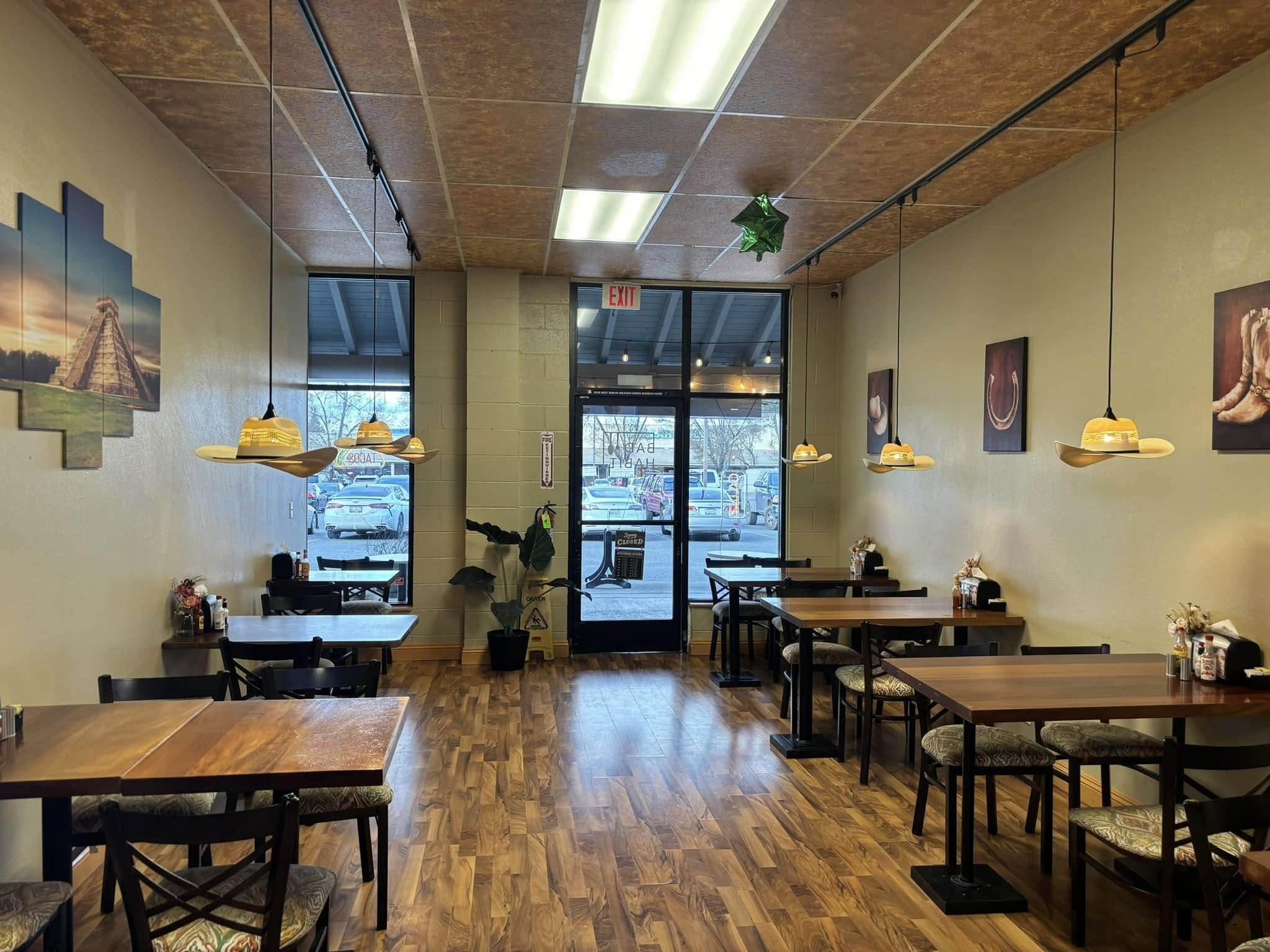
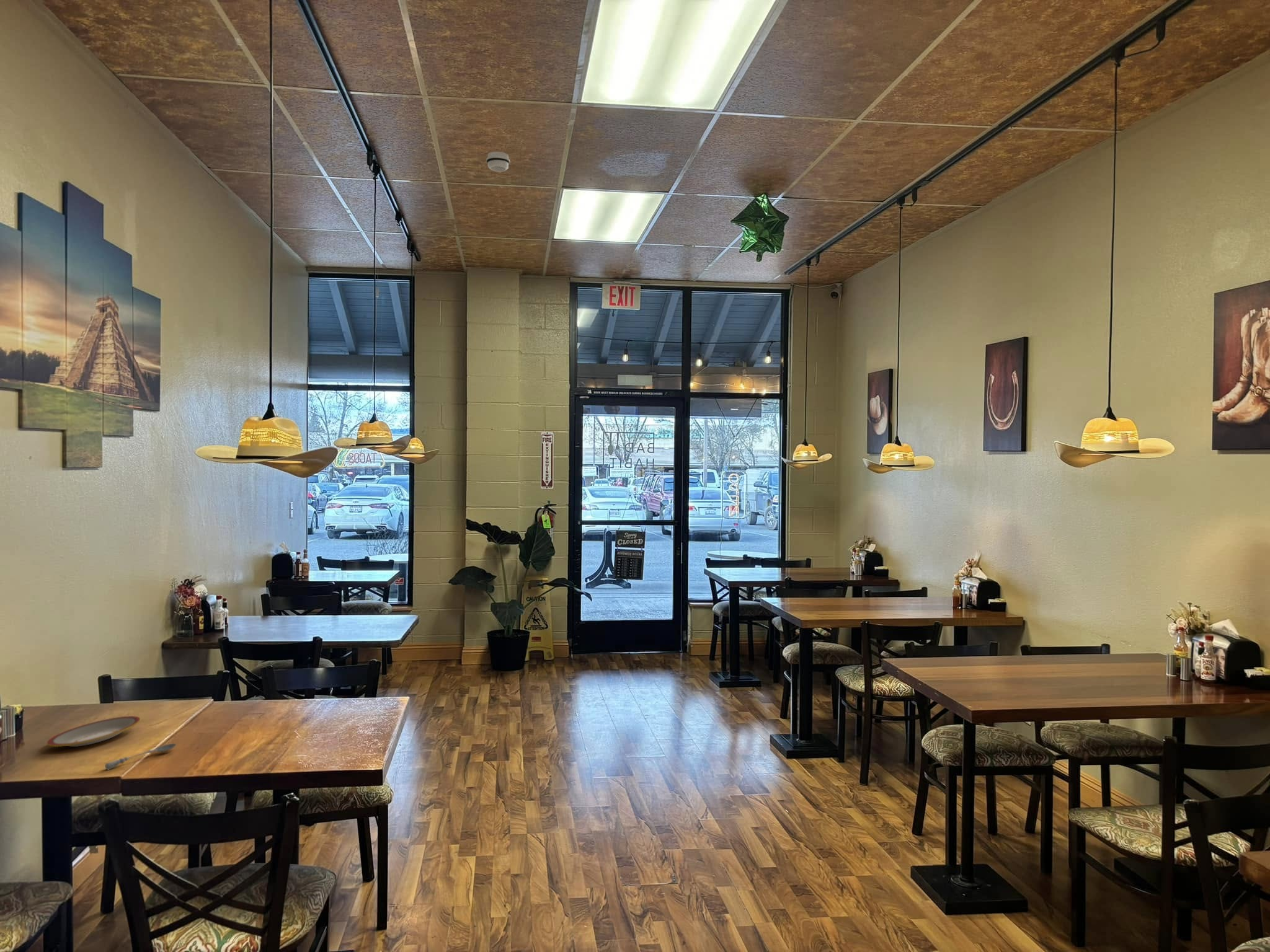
+ plate (95, 734)
+ soupspoon (142, 754)
+ smoke detector (498, 162)
